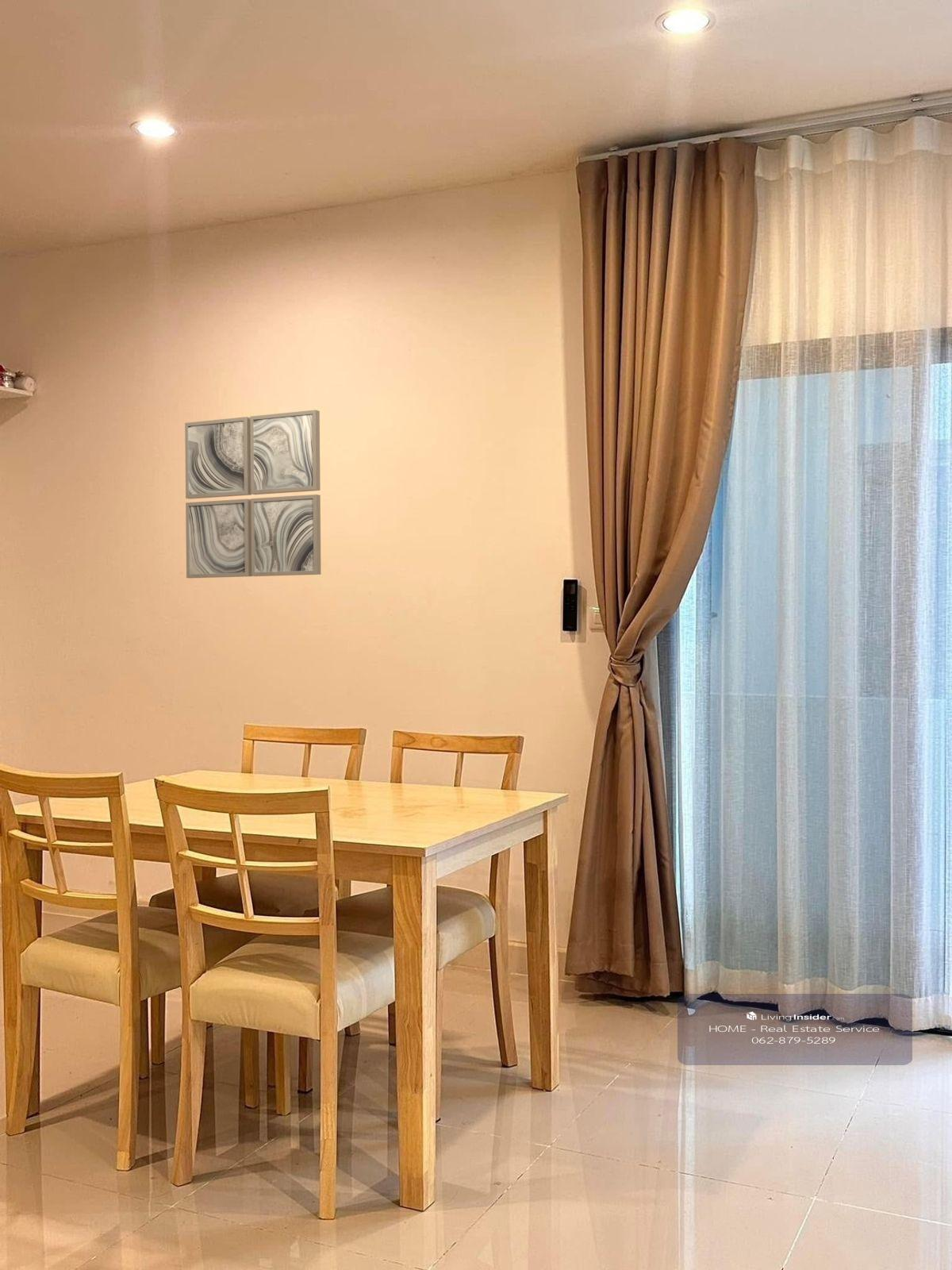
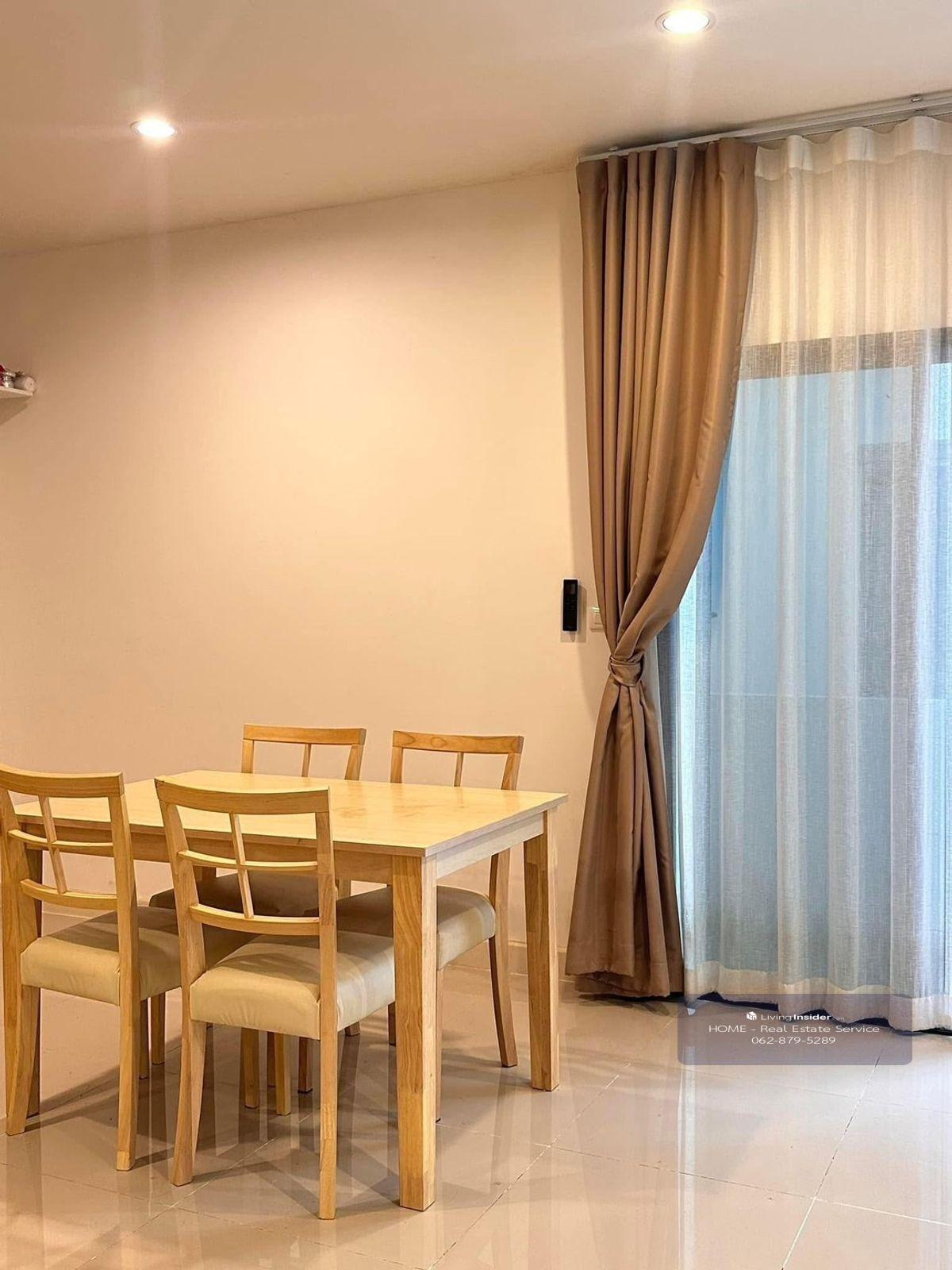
- wall art (251, 495)
